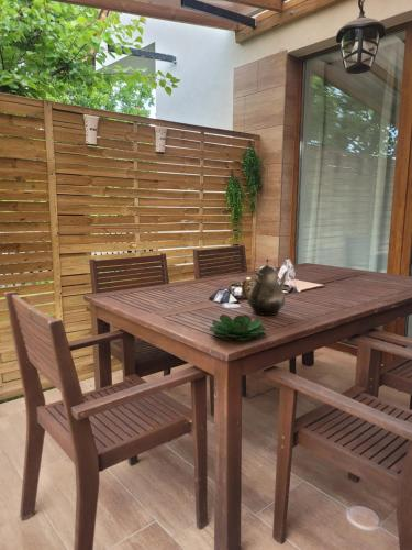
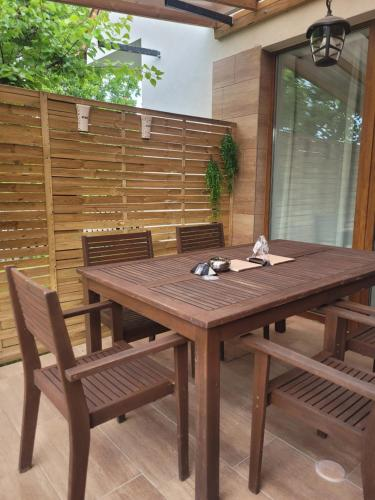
- succulent plant (237, 326)
- teapot (266, 285)
